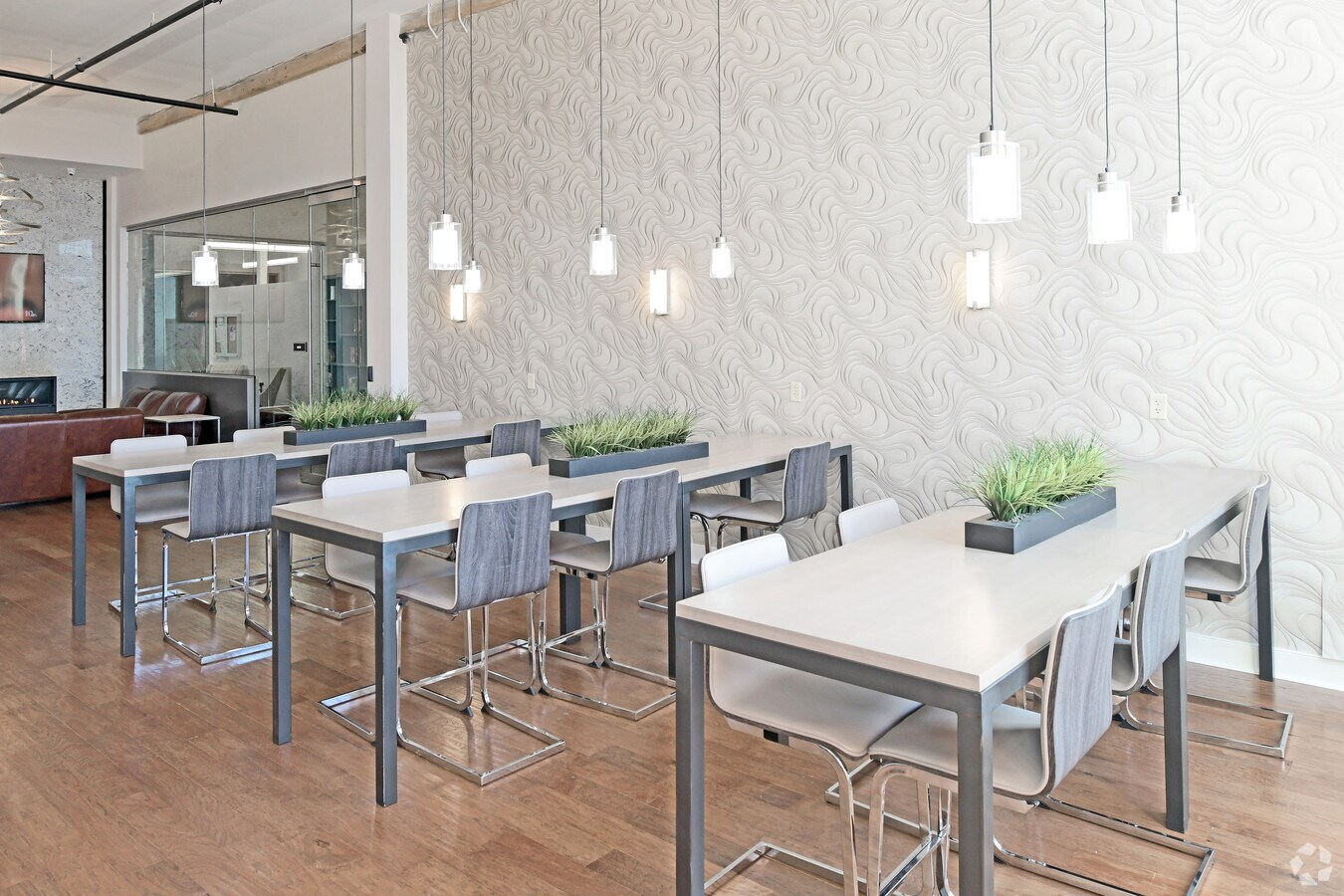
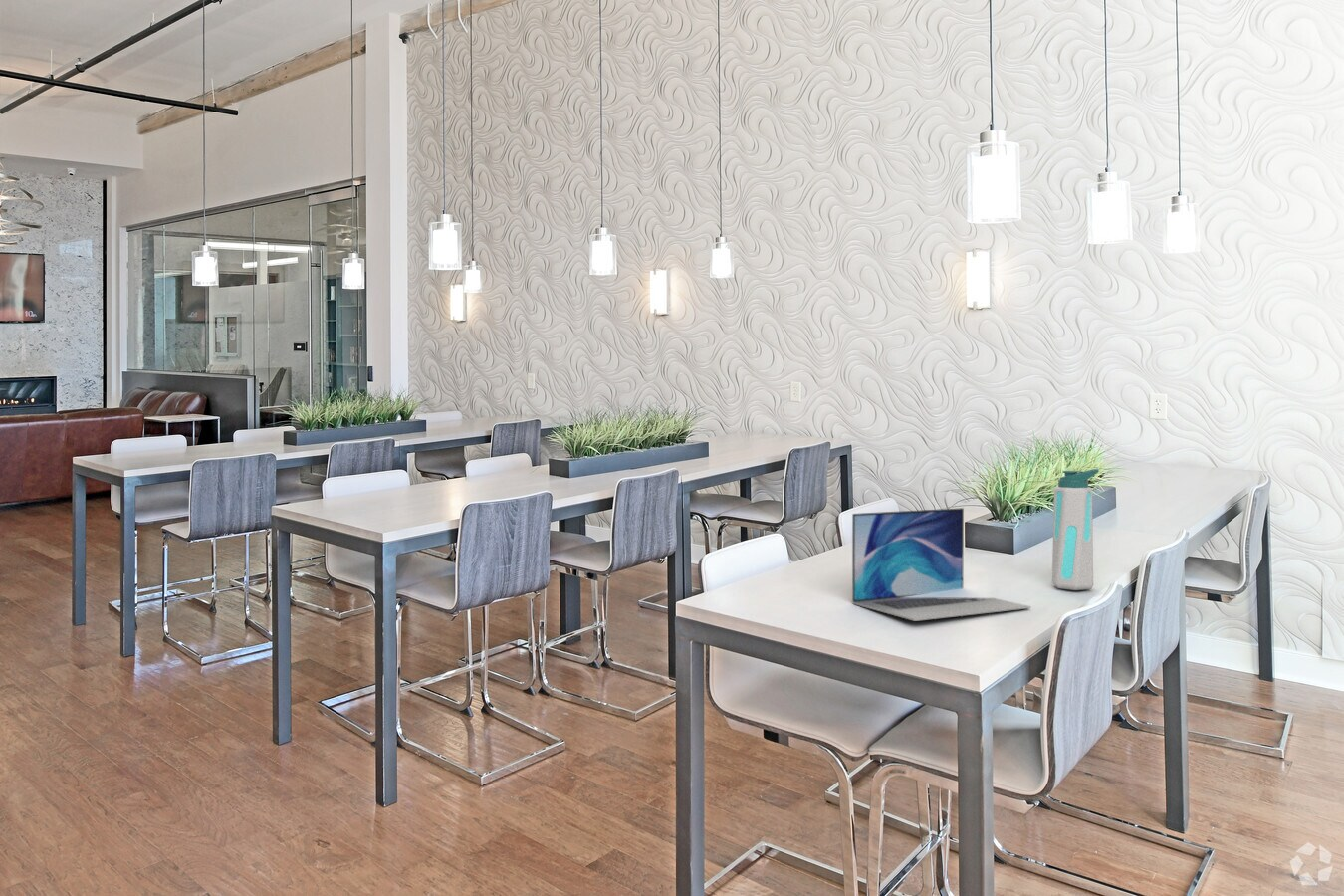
+ laptop (940, 560)
+ water bottle (1075, 528)
